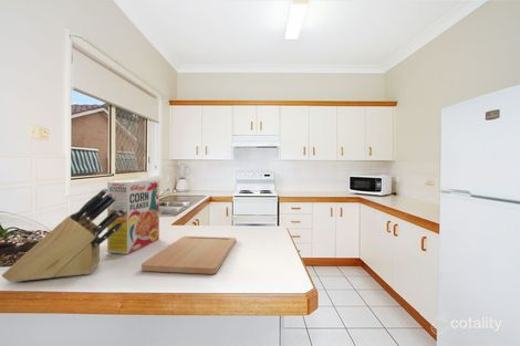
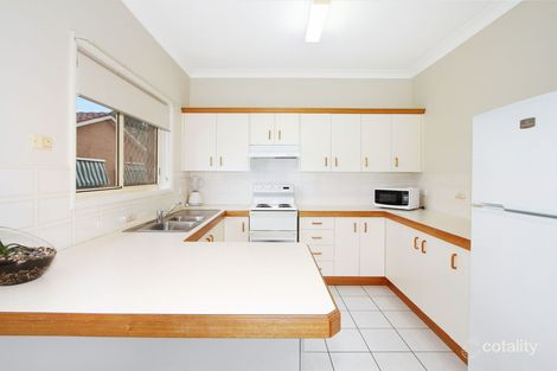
- knife block (70, 230)
- cereal box (135, 213)
- cutting board (196, 251)
